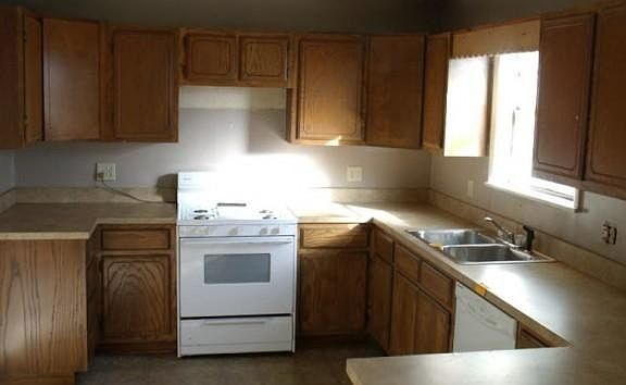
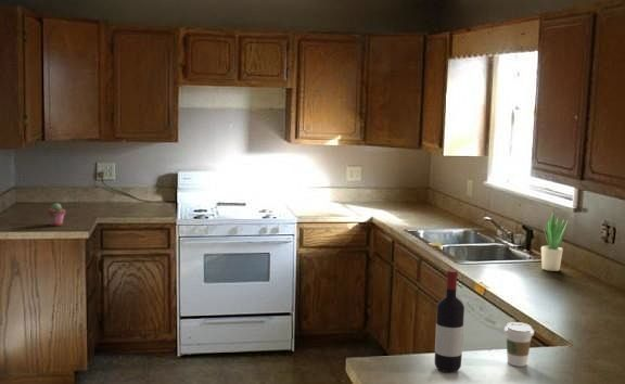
+ potted plant (554, 239)
+ wine bottle (449, 320)
+ potted succulent (56, 214)
+ coffee cup (518, 344)
